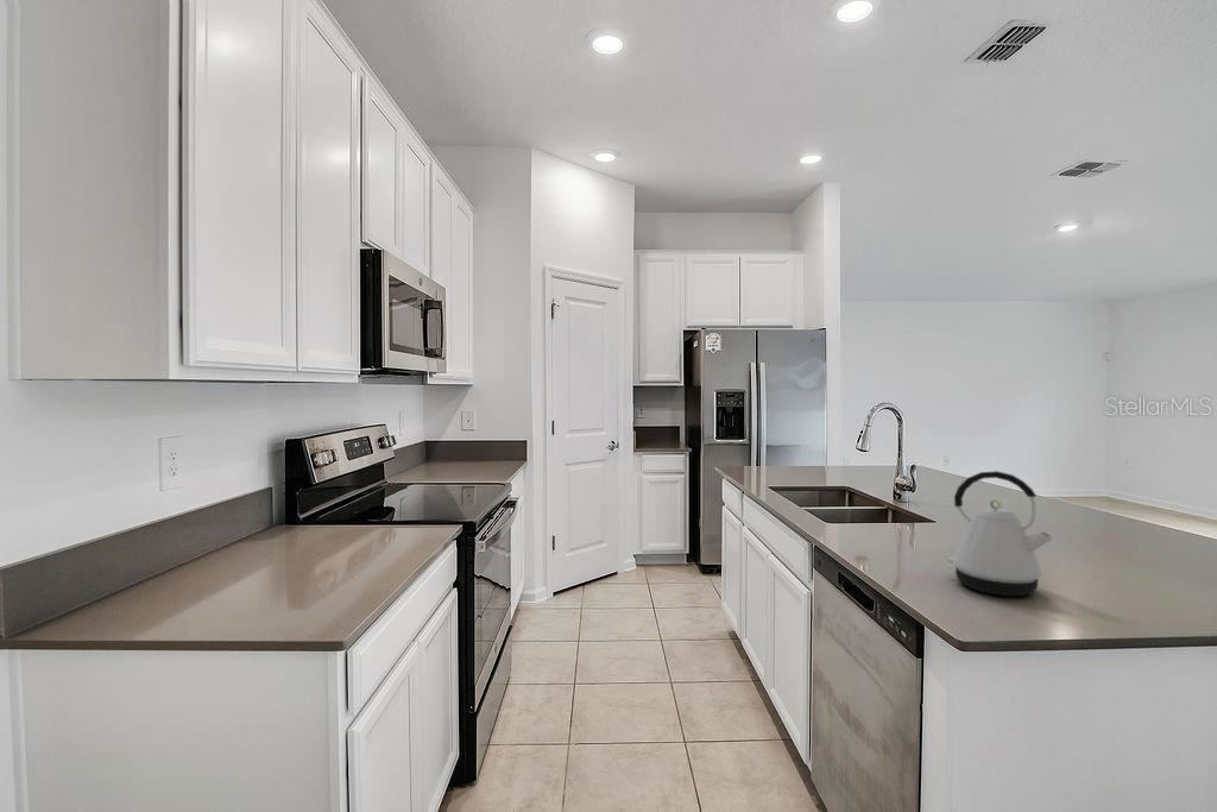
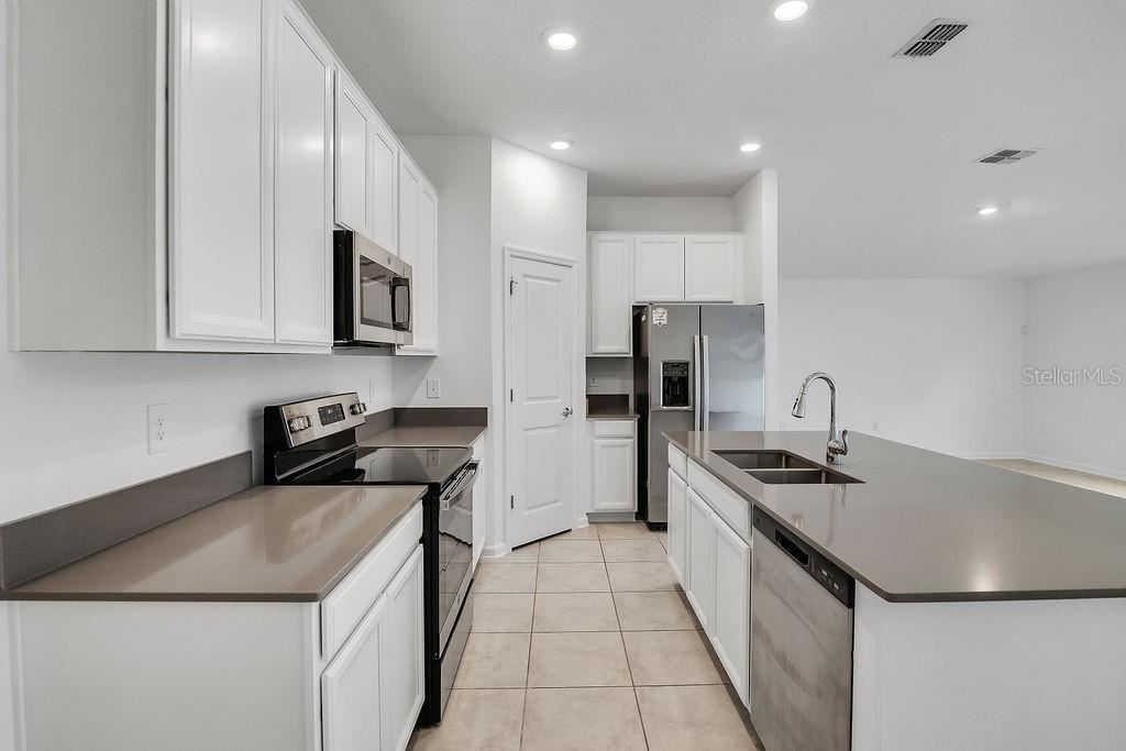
- kettle (998, 529)
